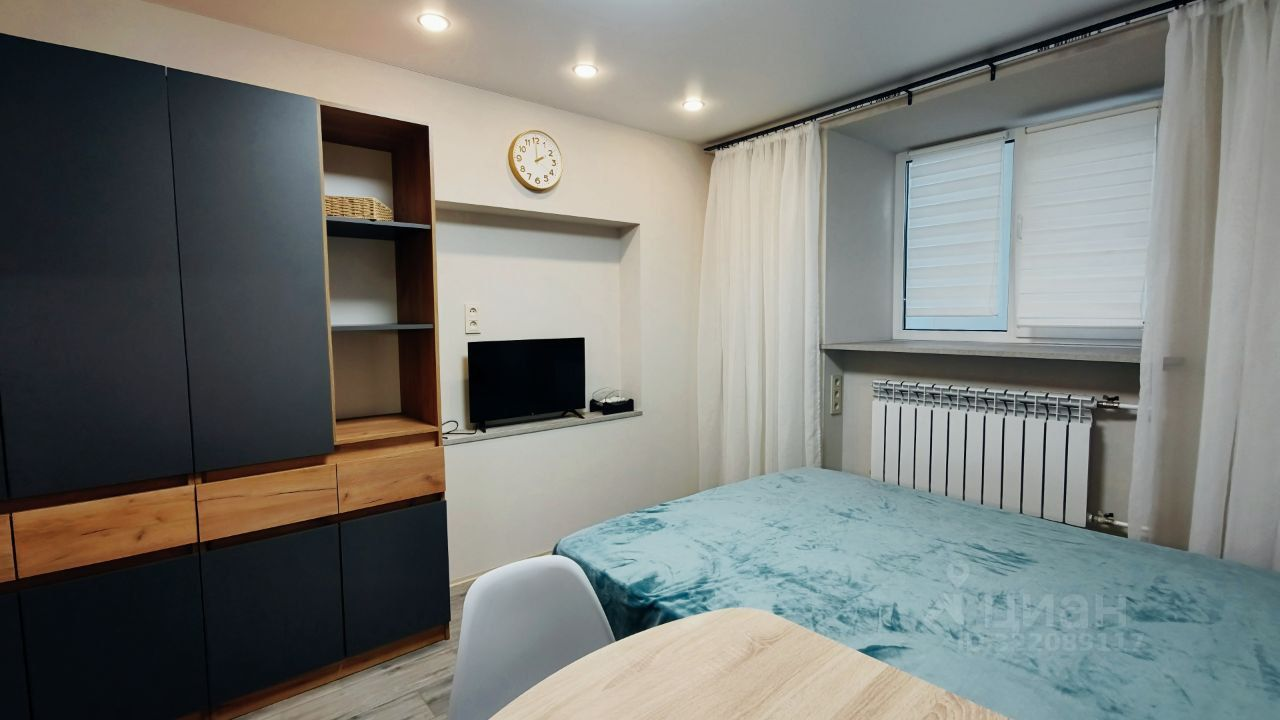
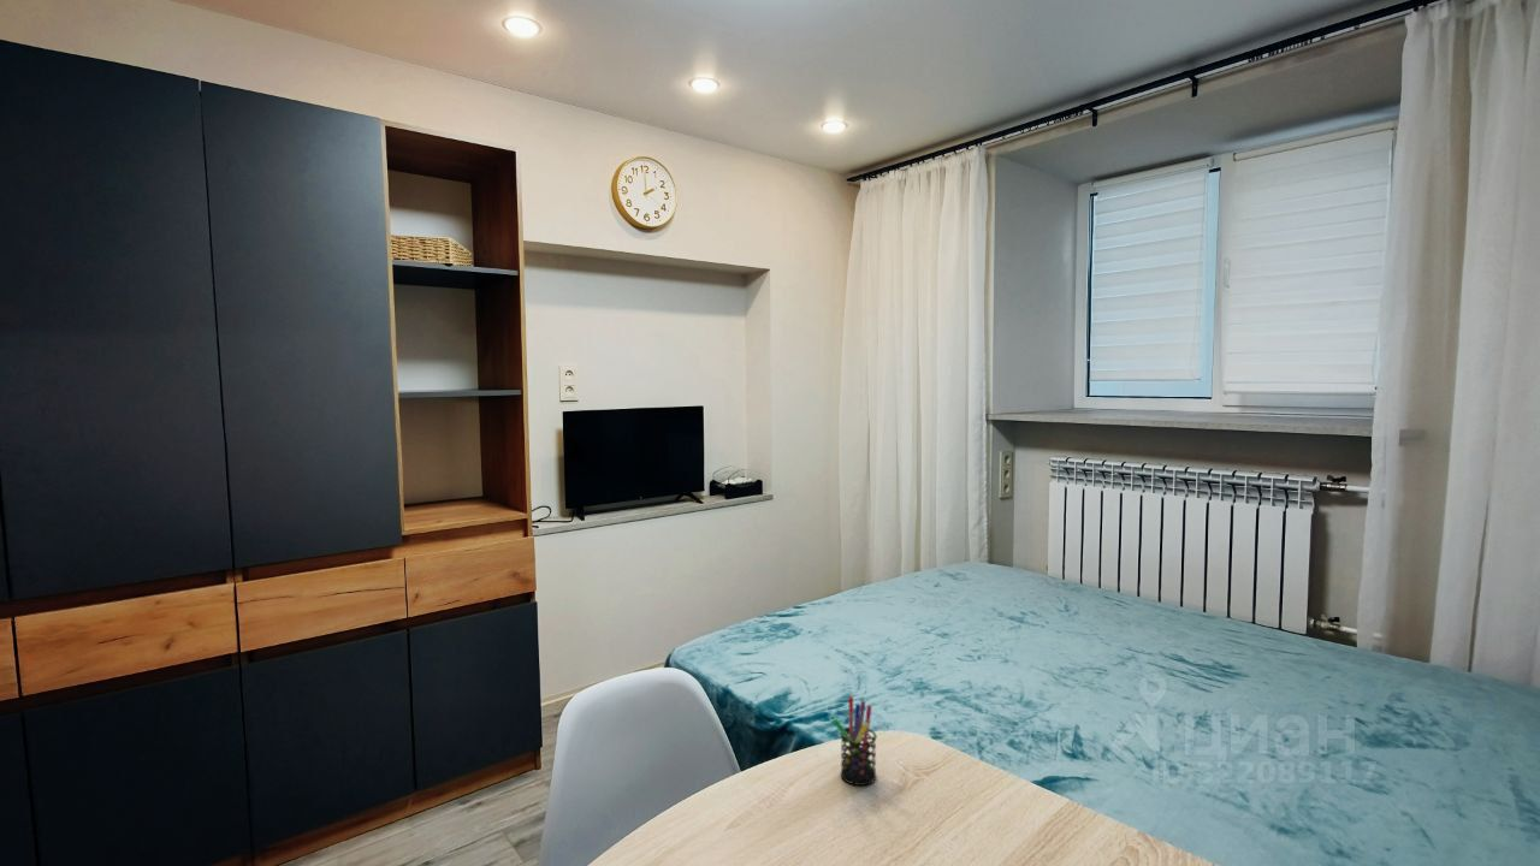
+ pen holder (853, 740)
